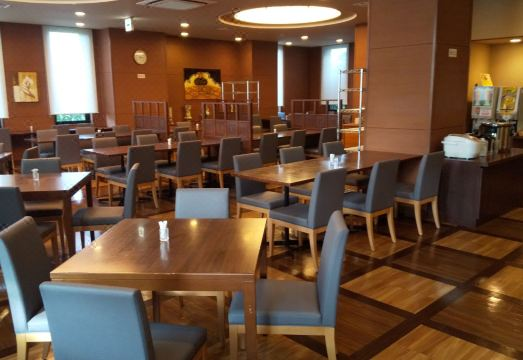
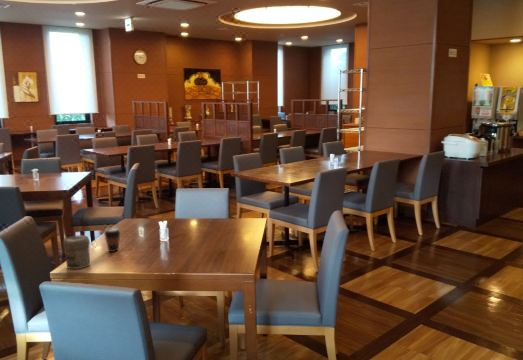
+ coffee cup (112, 239)
+ jar (77, 252)
